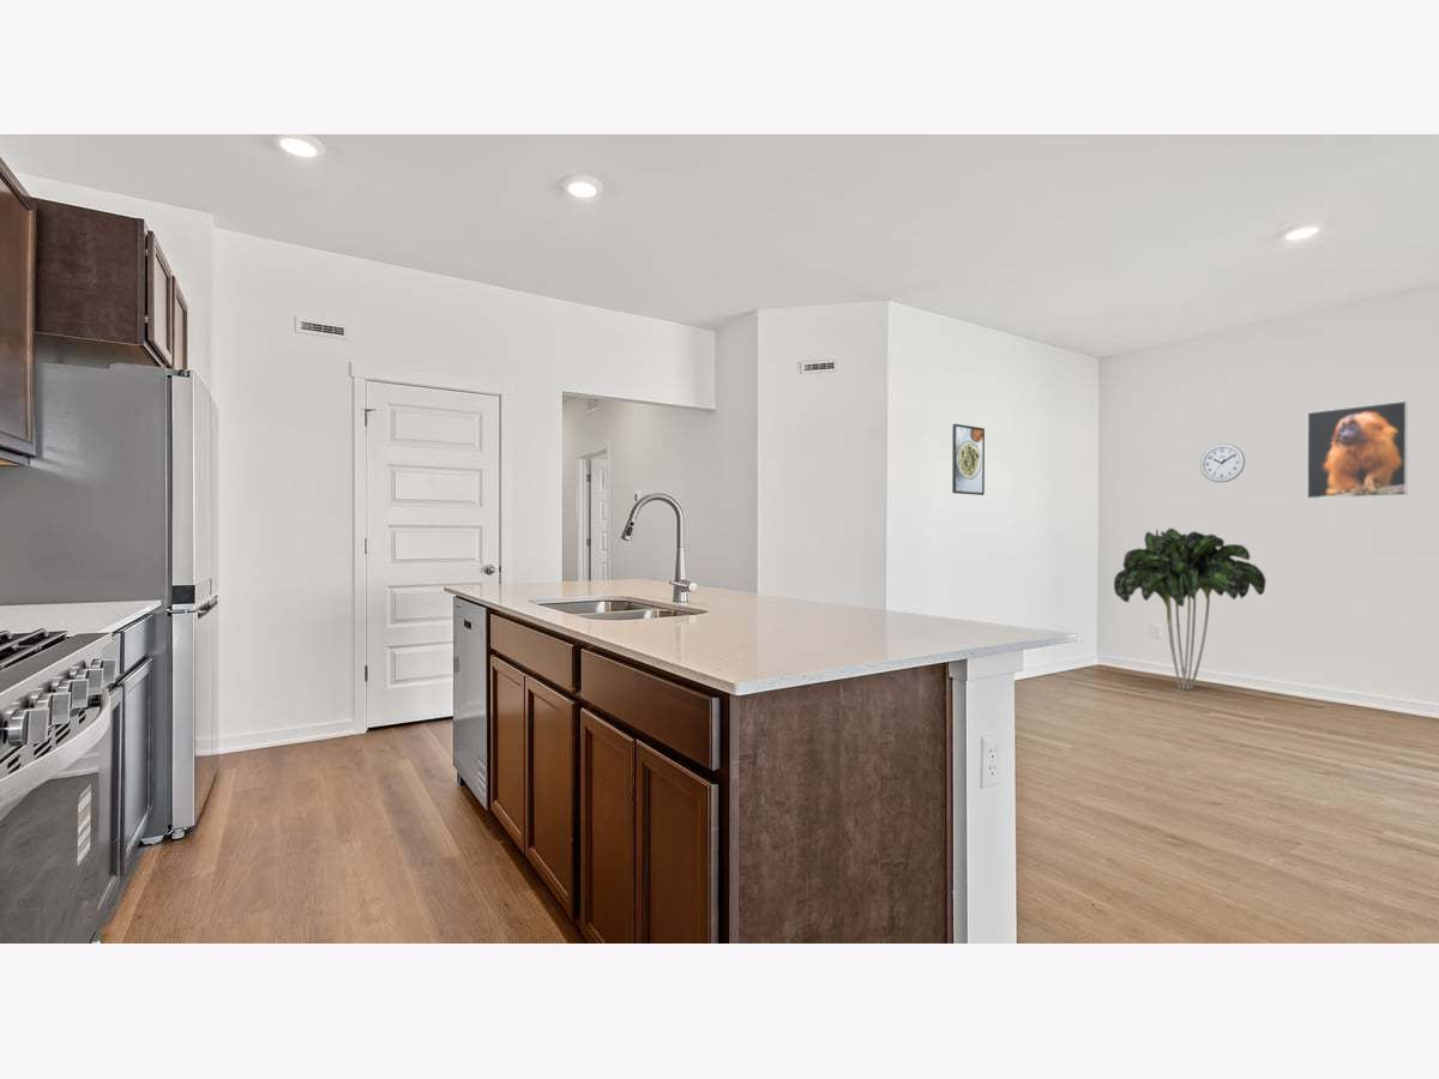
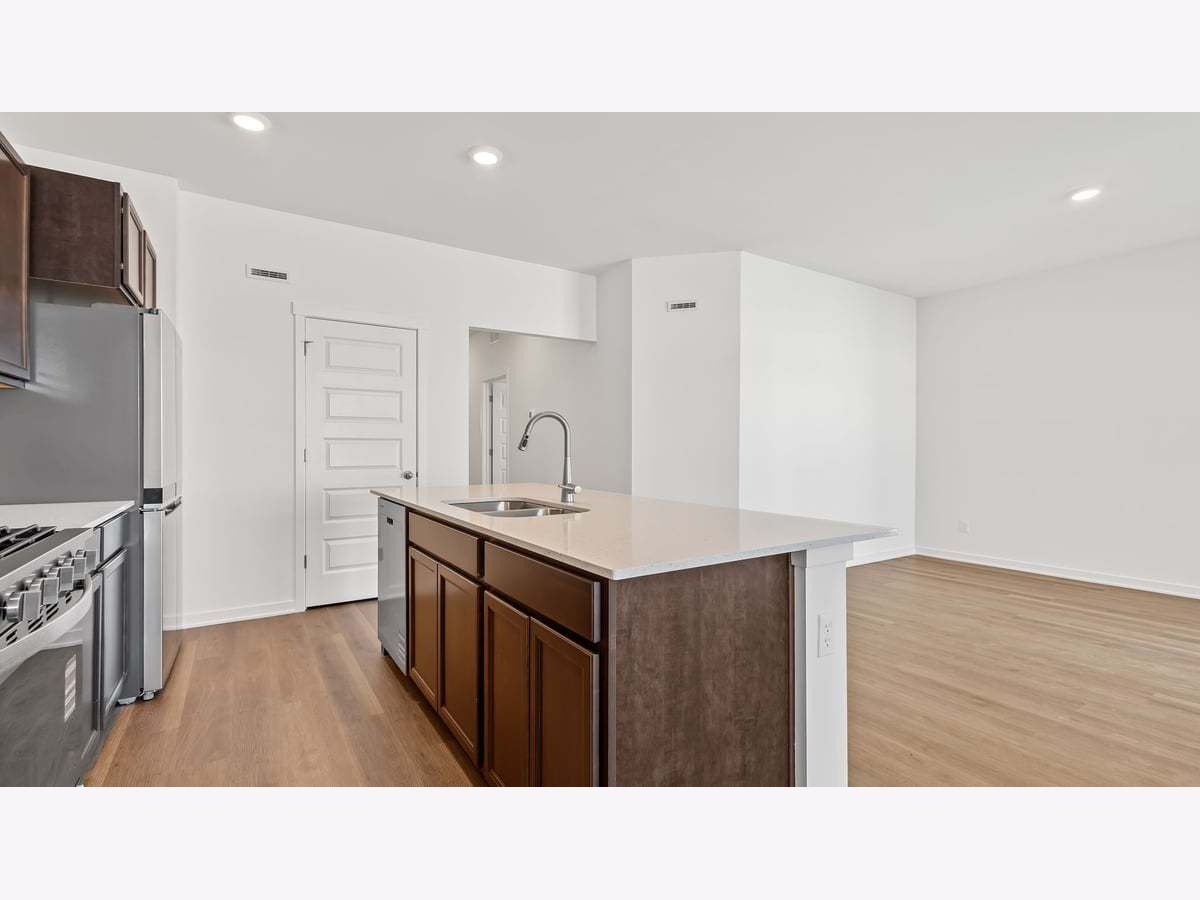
- wall clock (1221, 463)
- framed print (1355, 452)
- indoor plant (1182, 605)
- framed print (968, 459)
